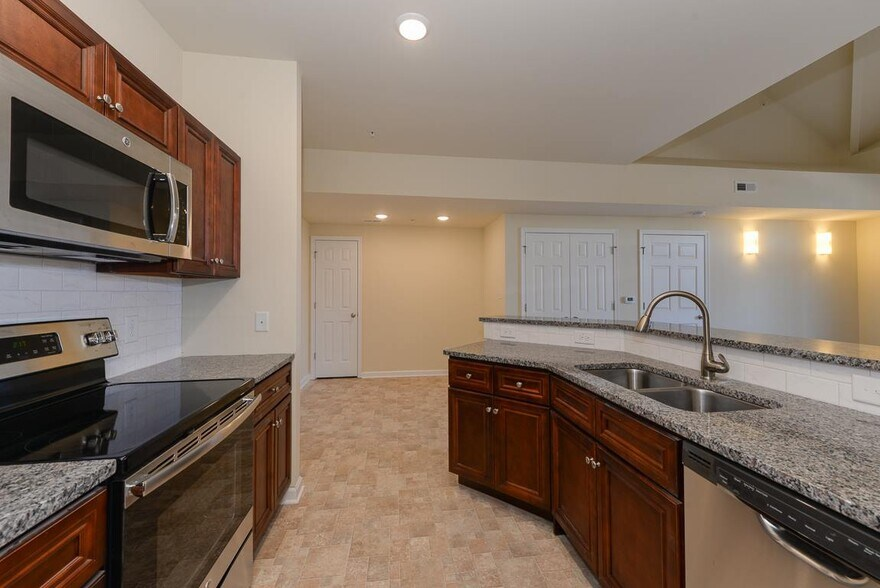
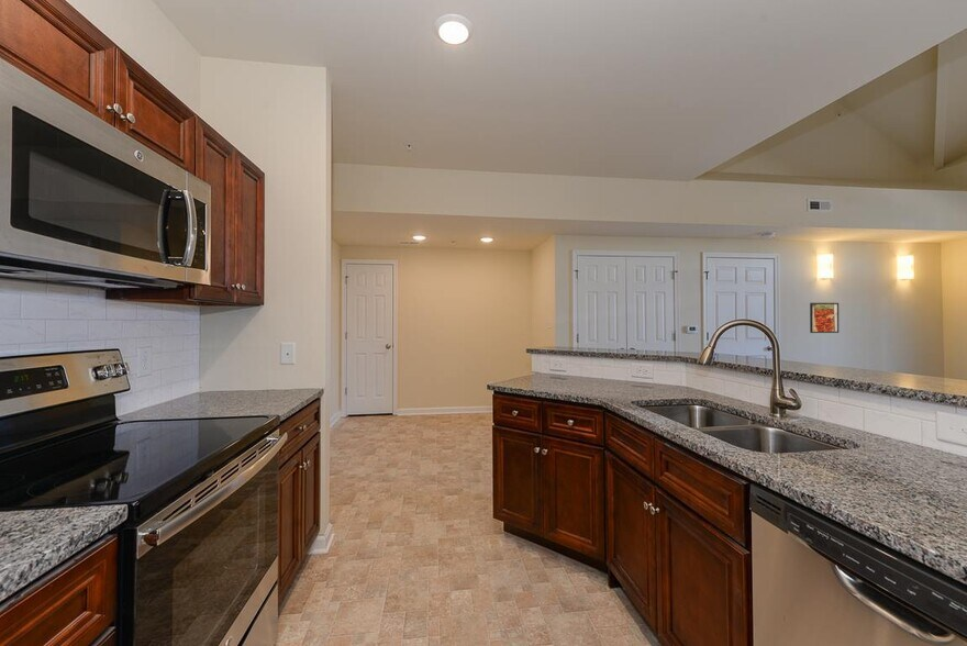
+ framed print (824, 318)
